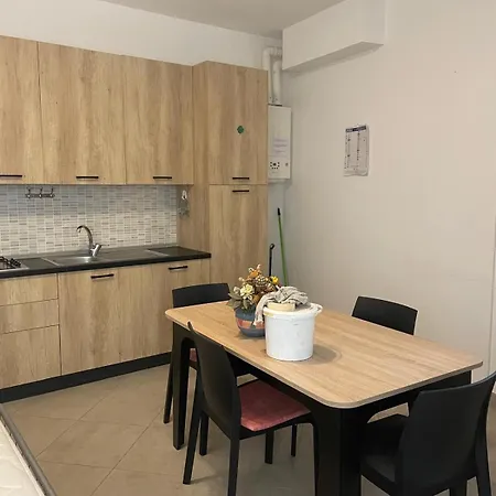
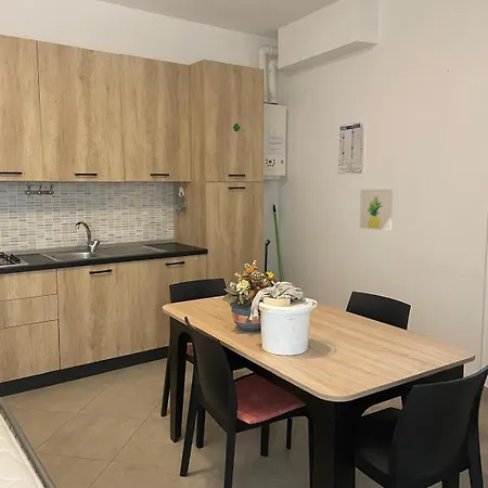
+ wall art (375, 209)
